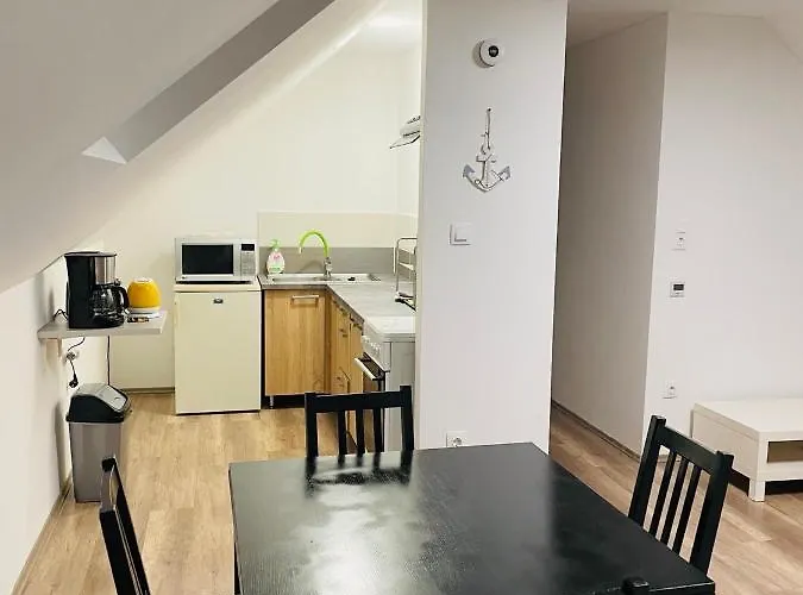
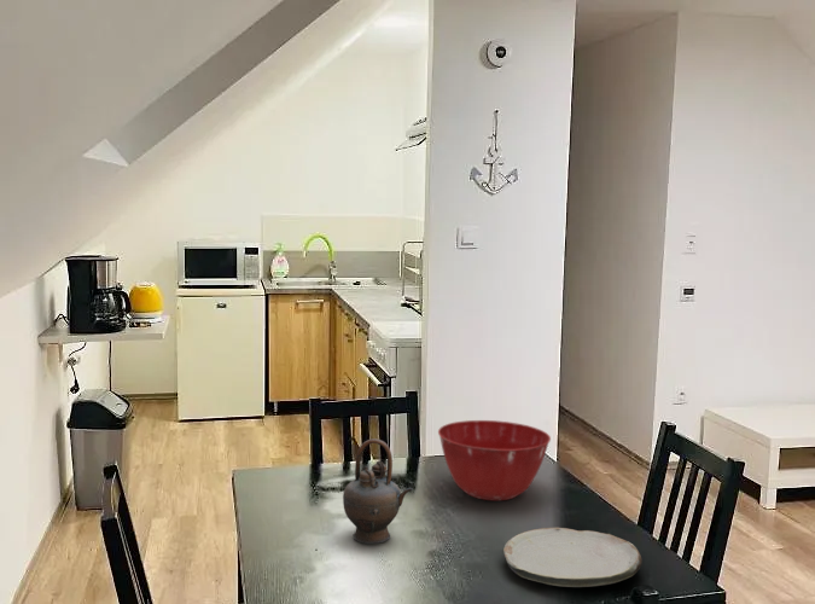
+ teapot (378, 489)
+ mixing bowl (493, 463)
+ plate (570, 557)
